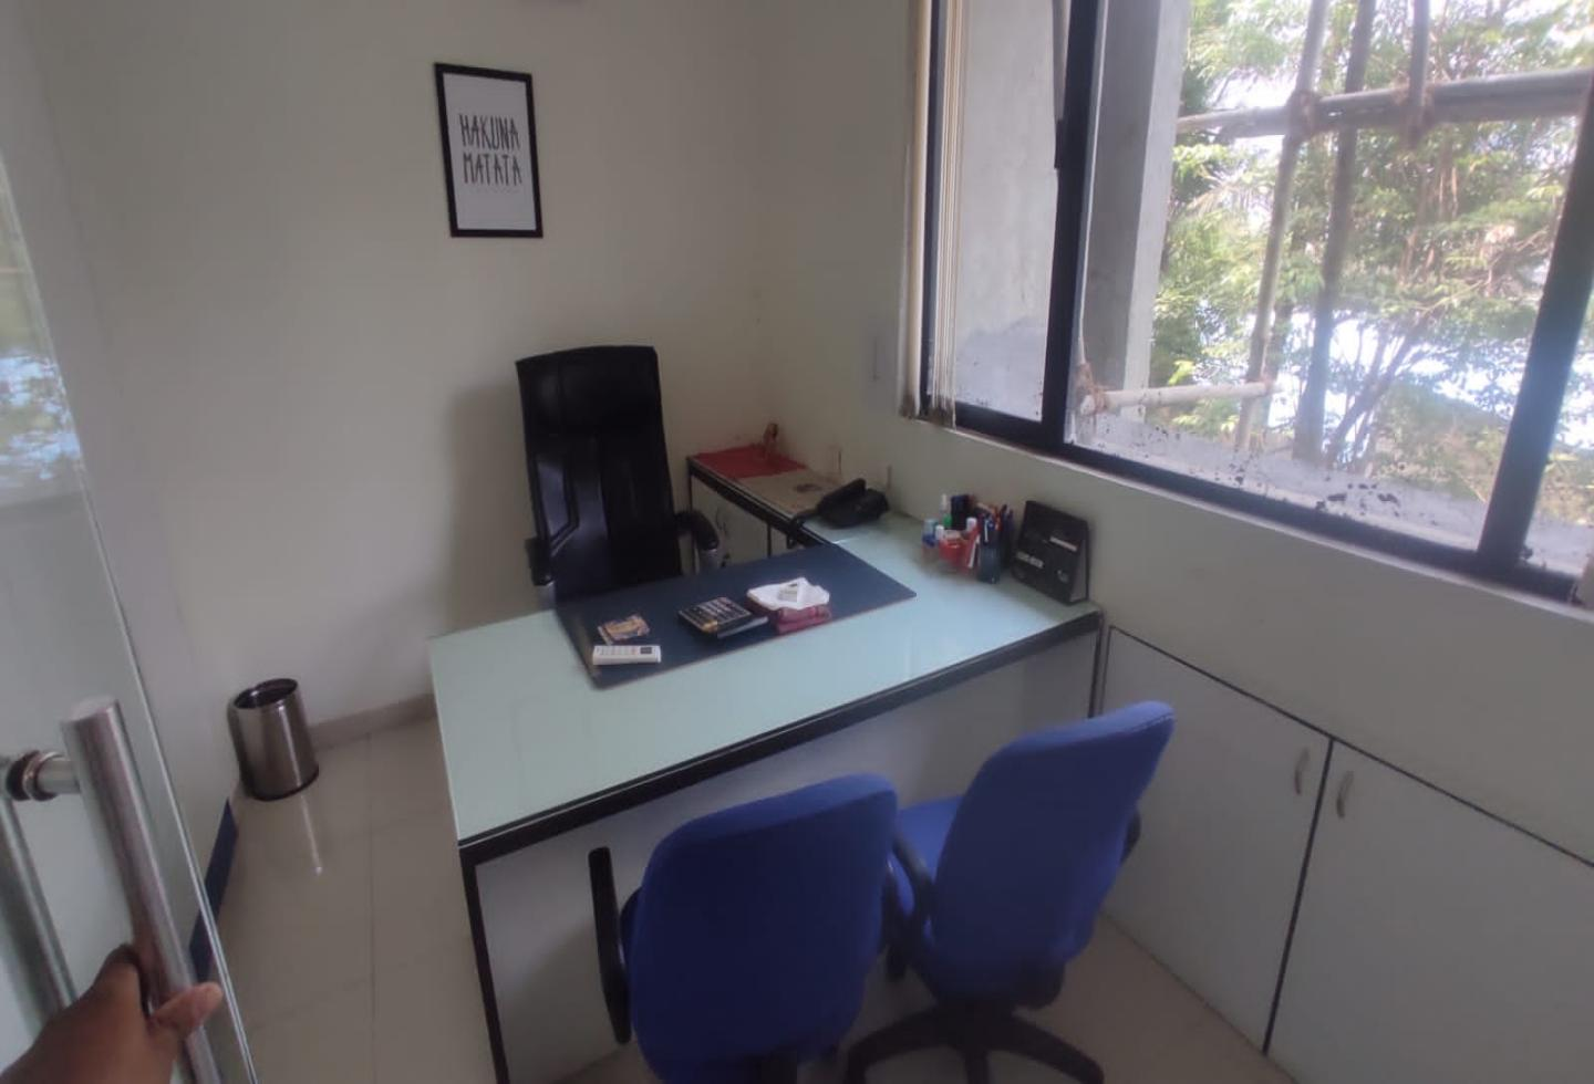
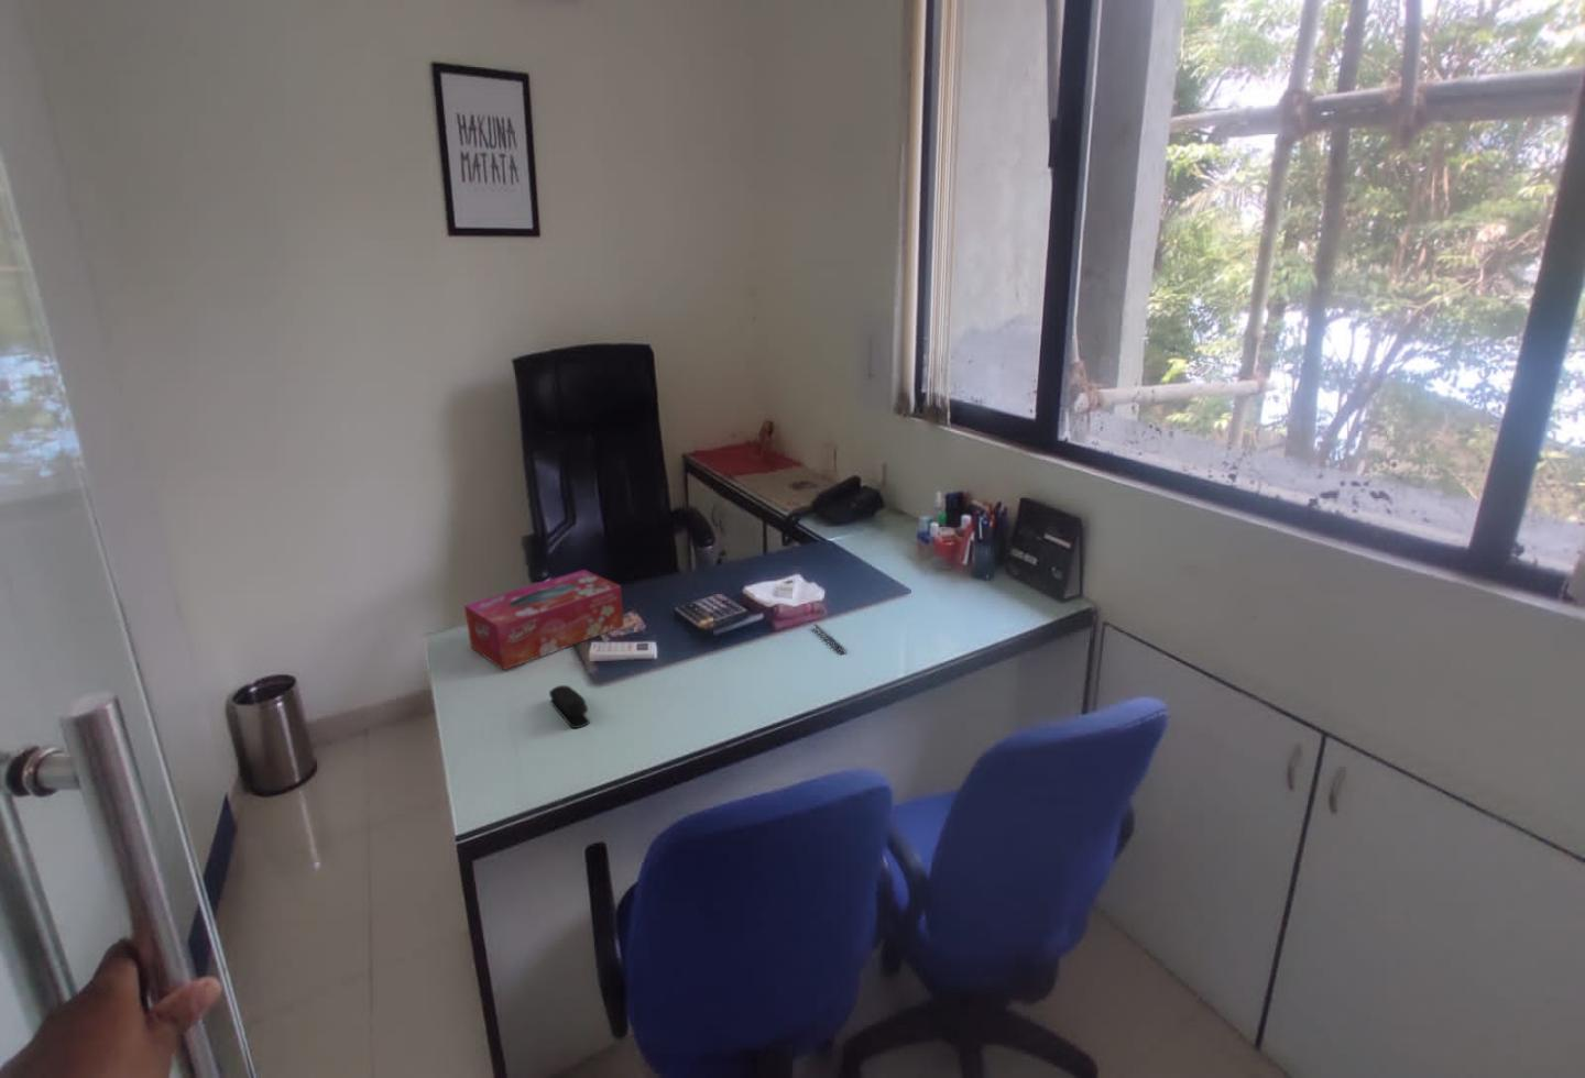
+ pen (829, 636)
+ stapler (568, 700)
+ tissue box (548, 615)
